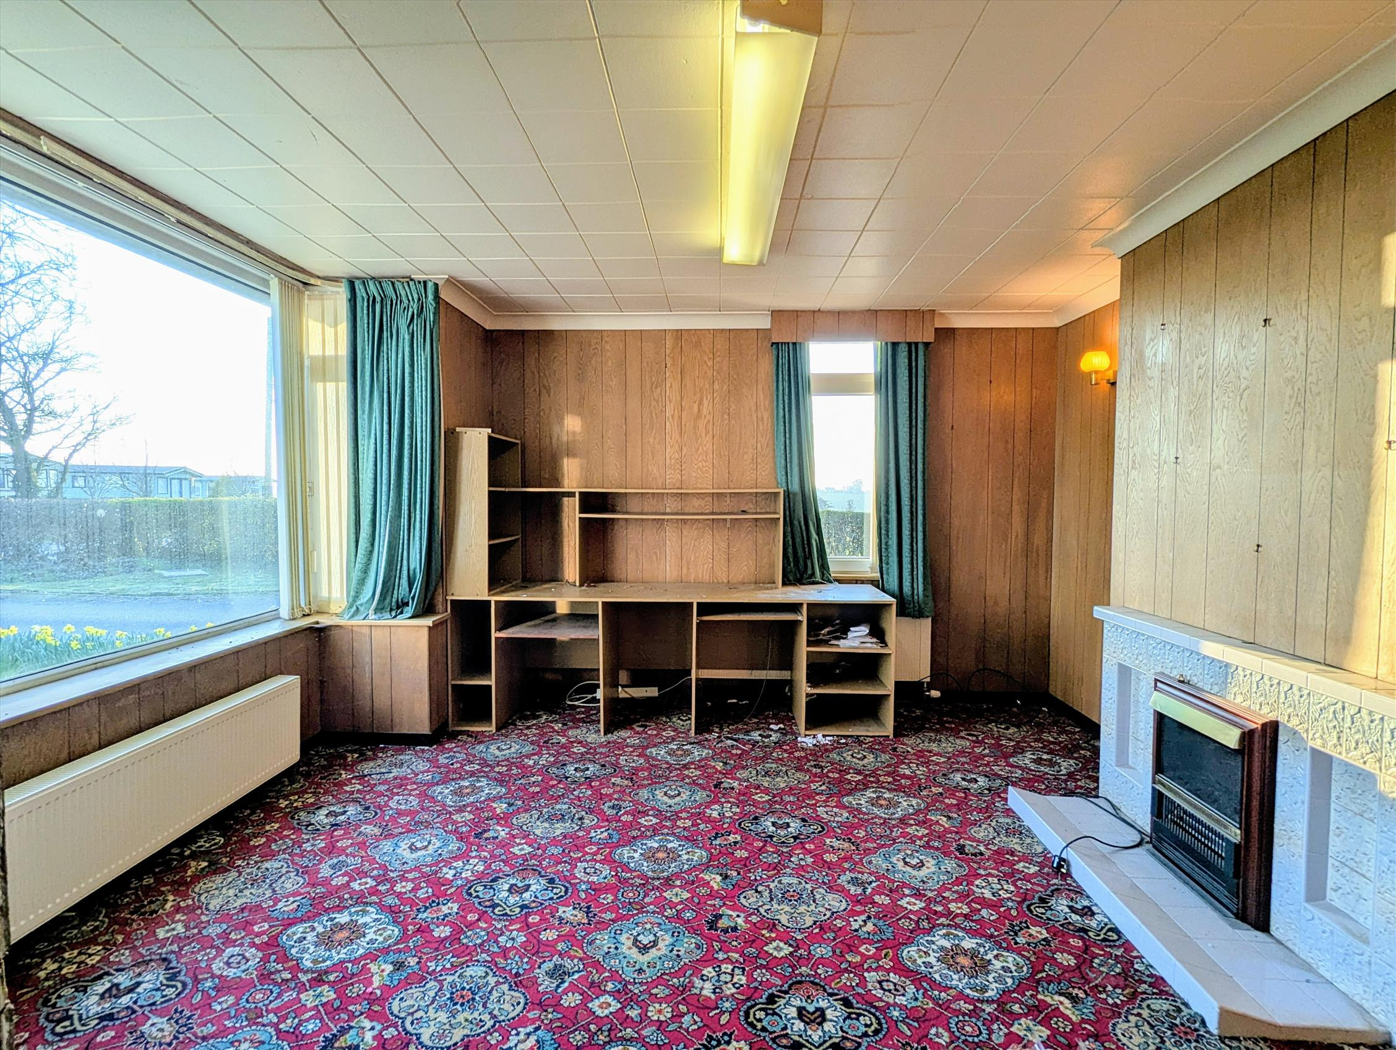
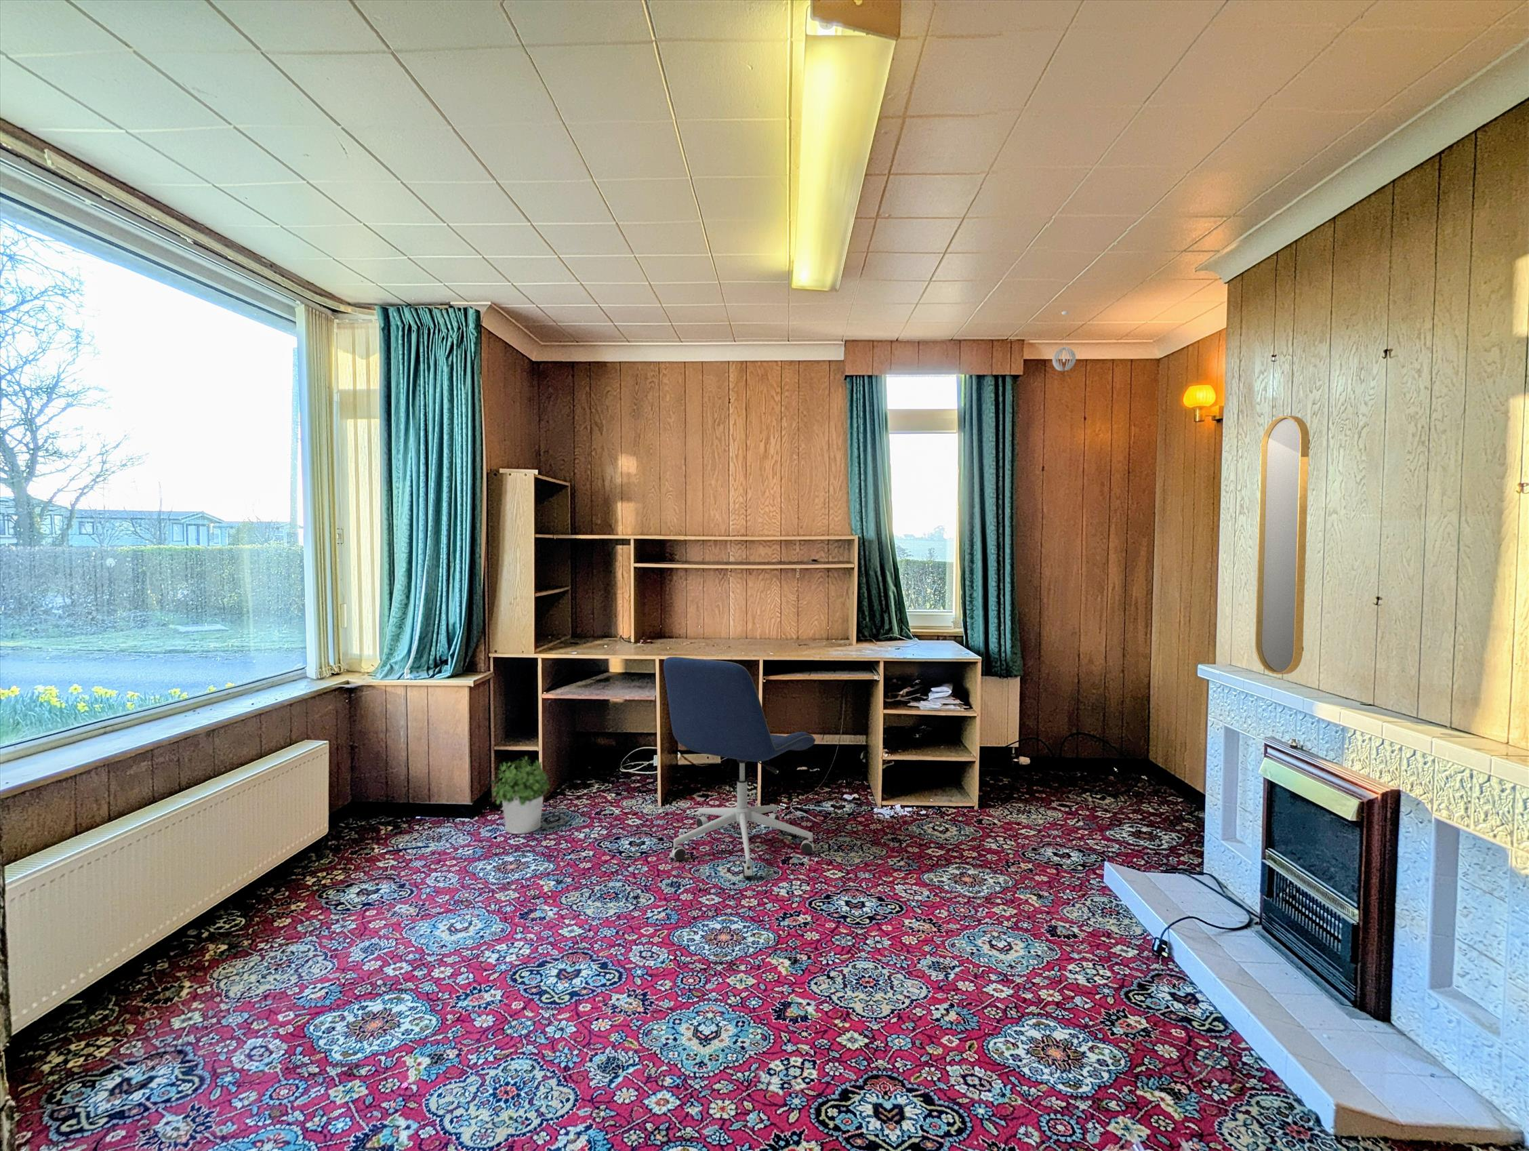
+ pendant light (1064, 341)
+ home mirror (1281, 545)
+ potted plant (519, 794)
+ office chair (741, 750)
